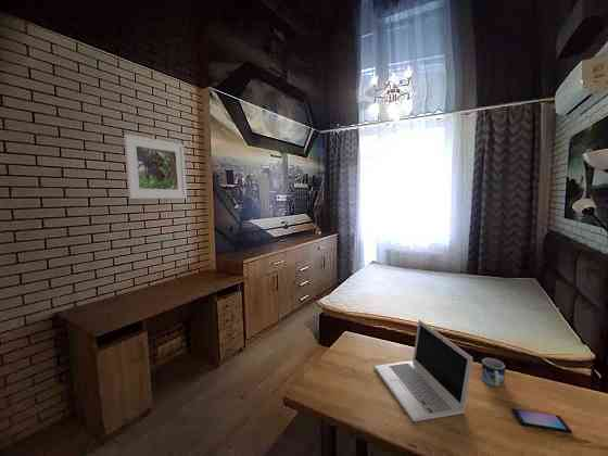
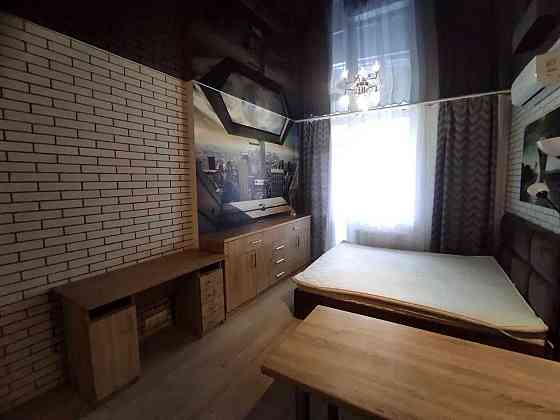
- smartphone (540, 419)
- laptop (416, 363)
- mug (493, 375)
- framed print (157, 168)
